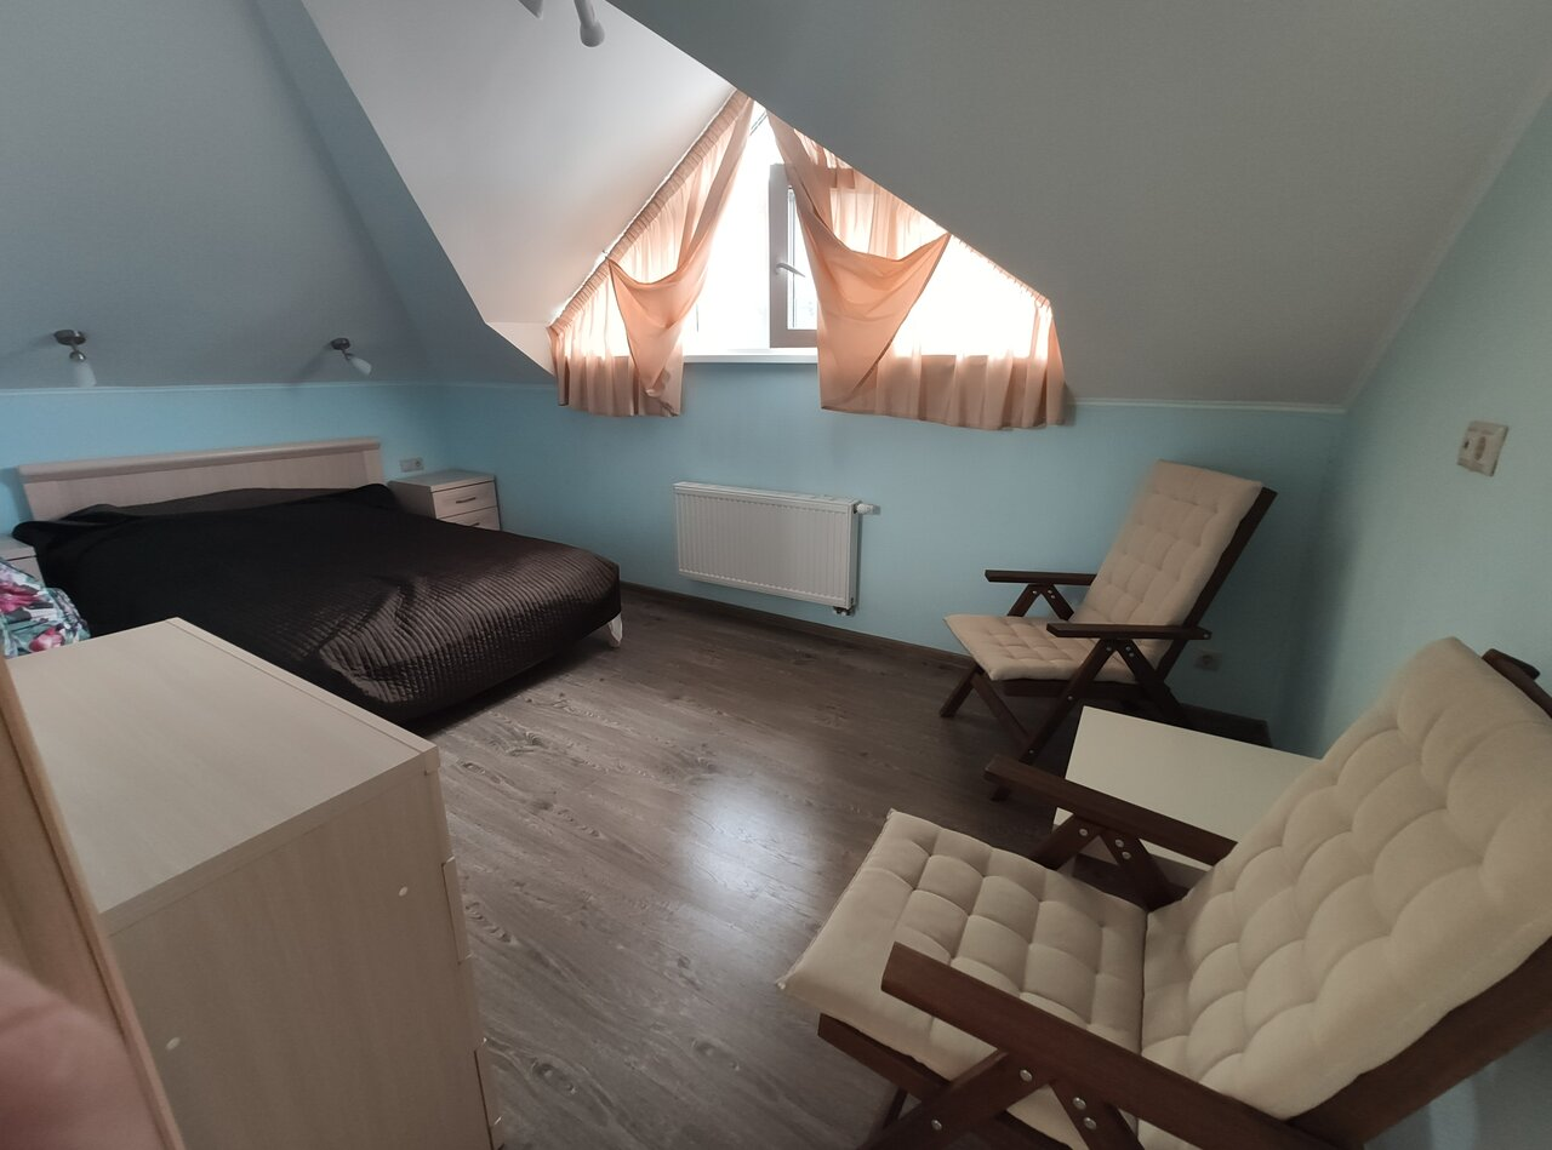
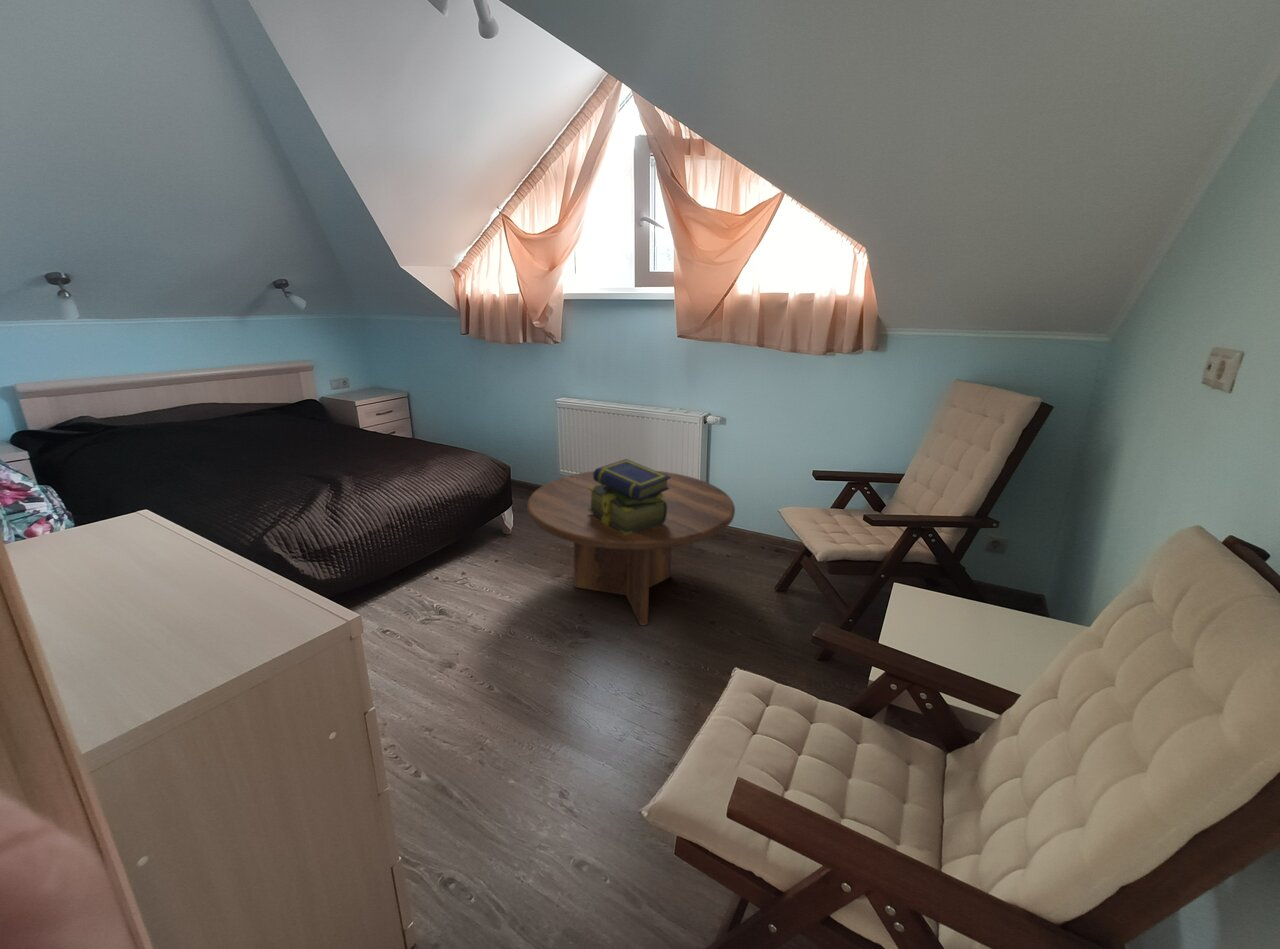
+ coffee table (630, 547)
+ stack of books (630, 493)
